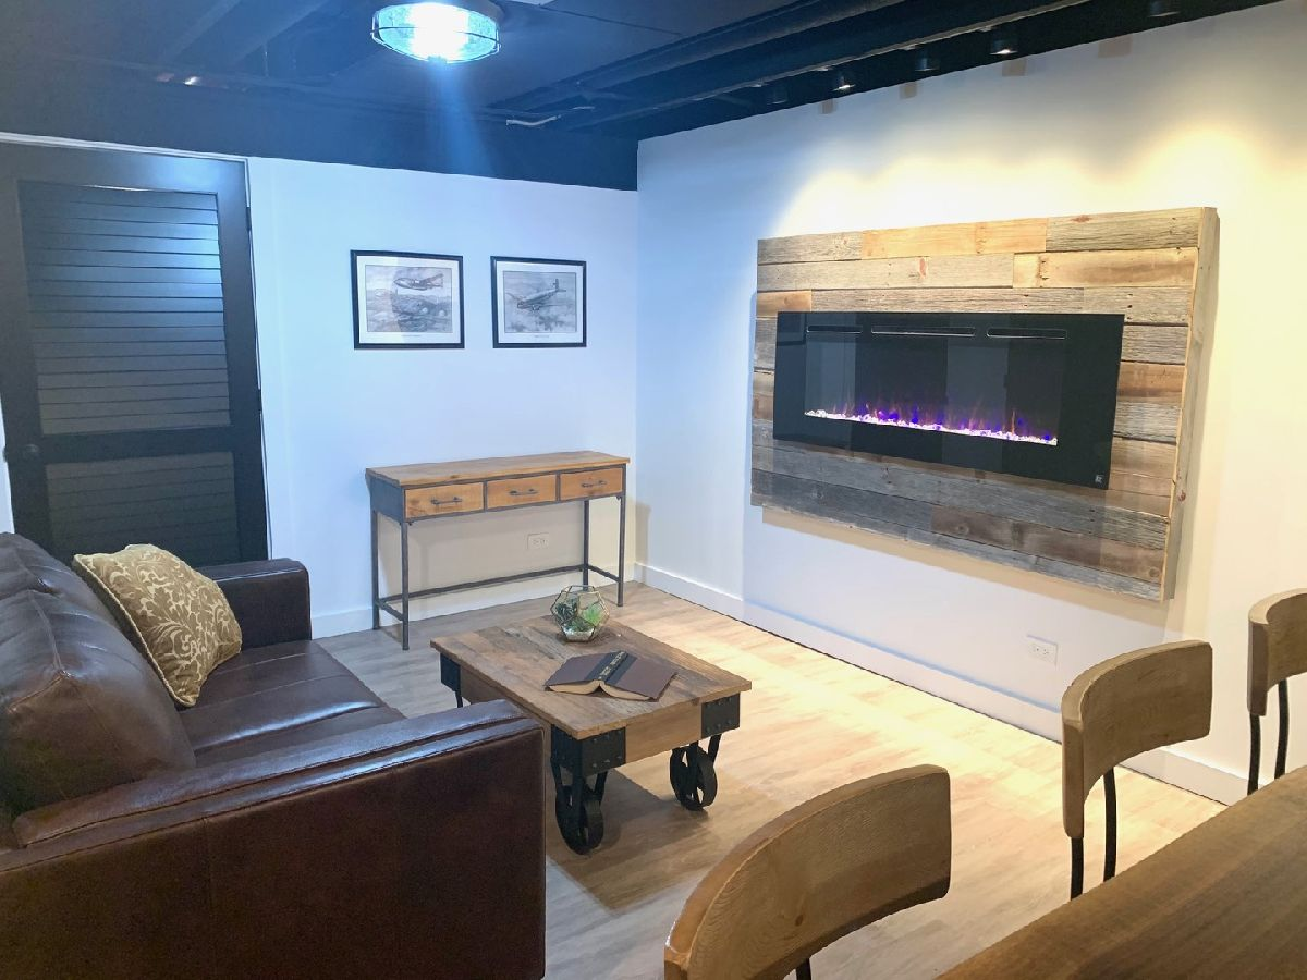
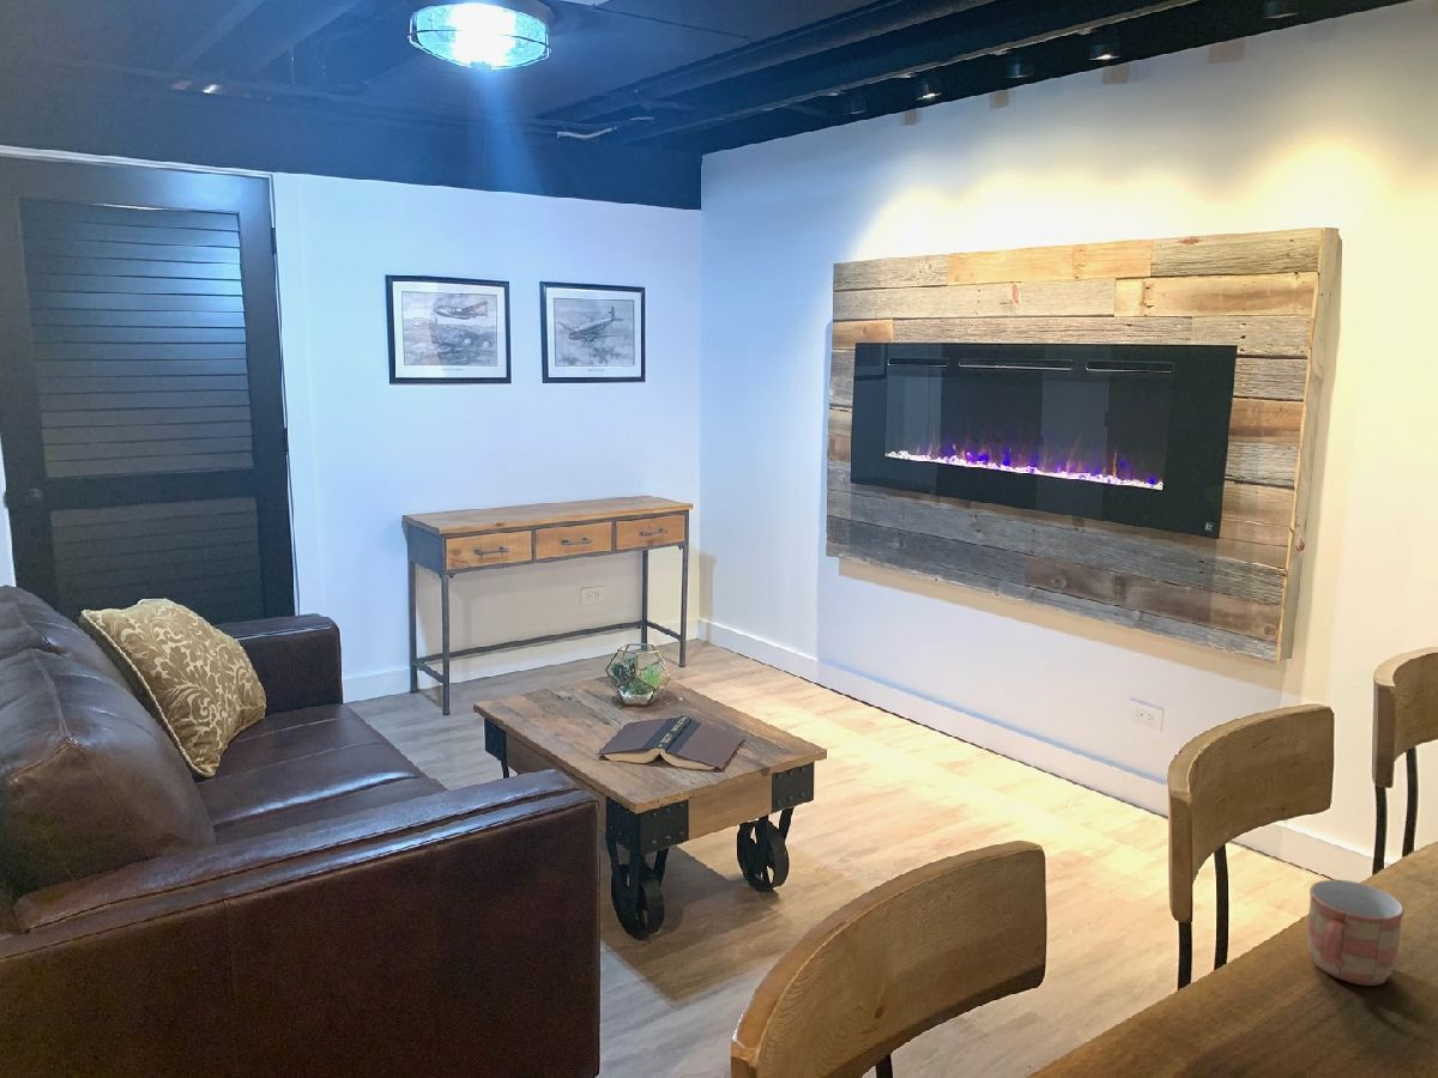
+ mug (1347, 937)
